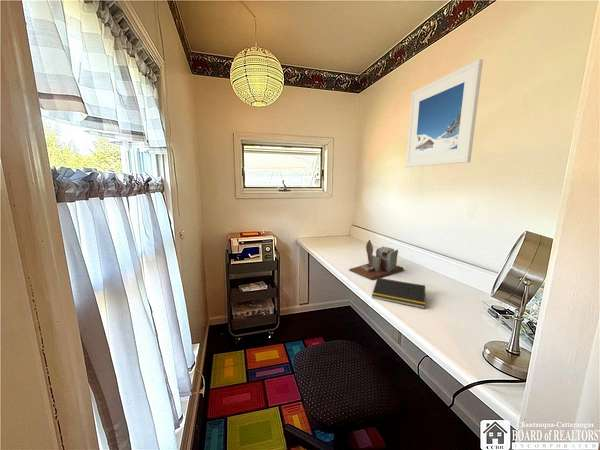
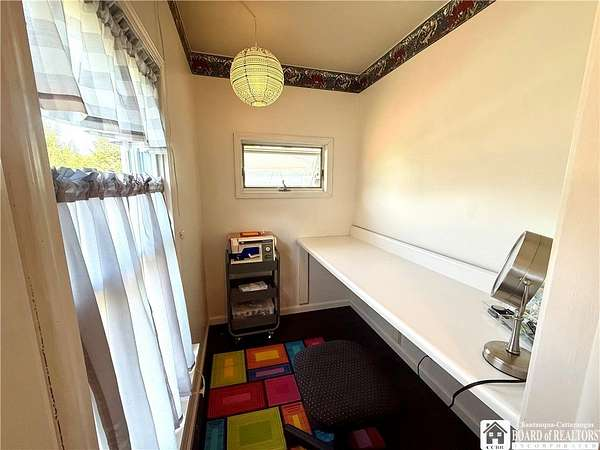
- desk organizer (377, 255)
- notepad (398, 291)
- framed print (437, 123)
